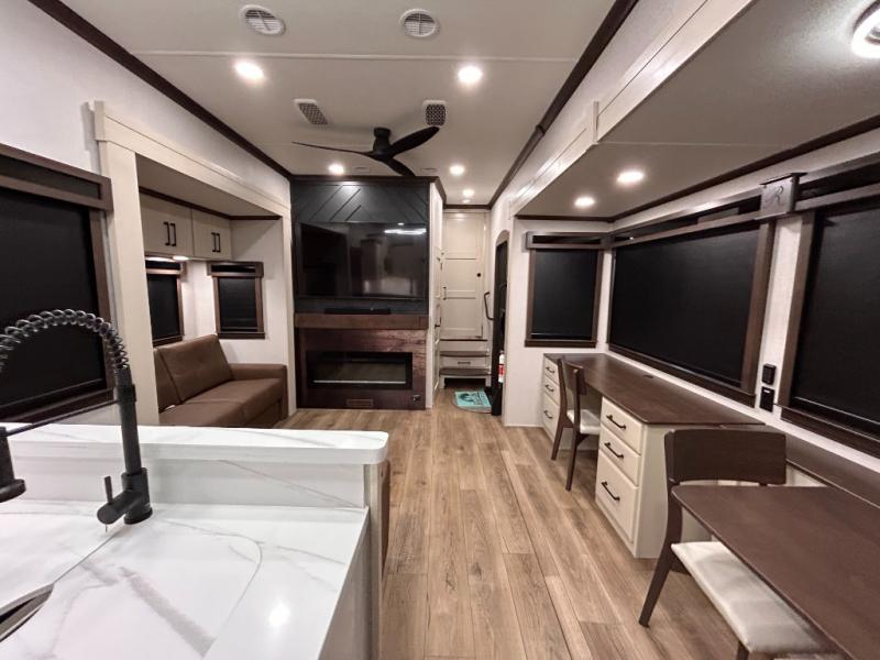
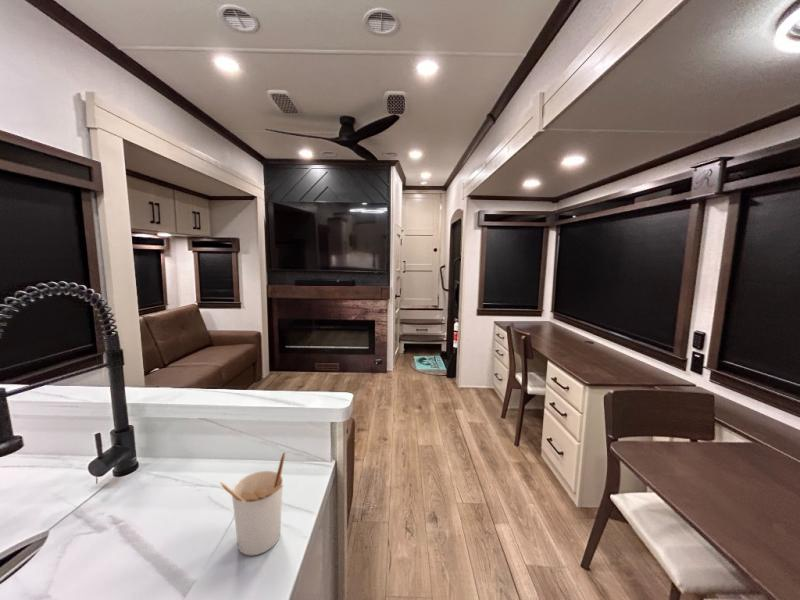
+ utensil holder (260, 506)
